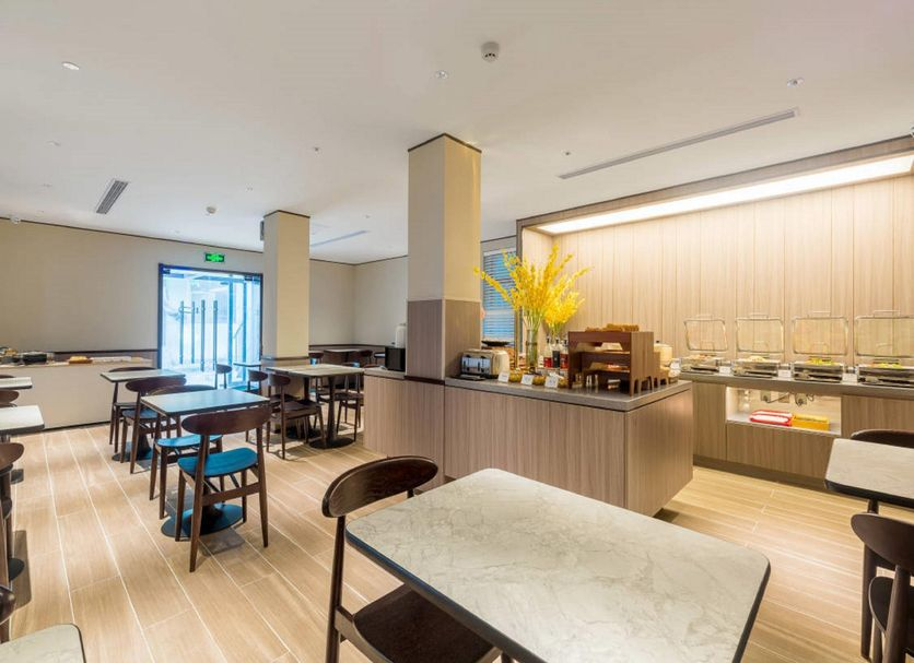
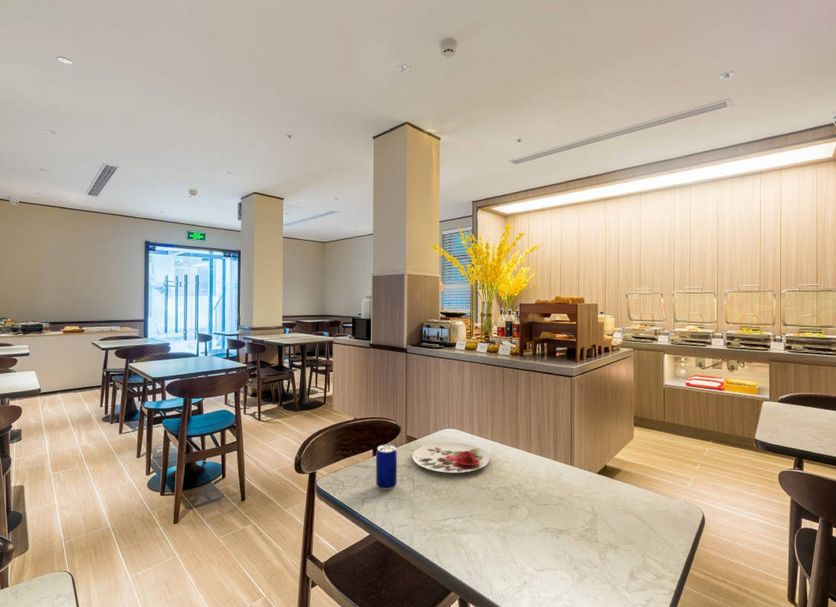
+ beer can (386, 466)
+ plate (450, 455)
